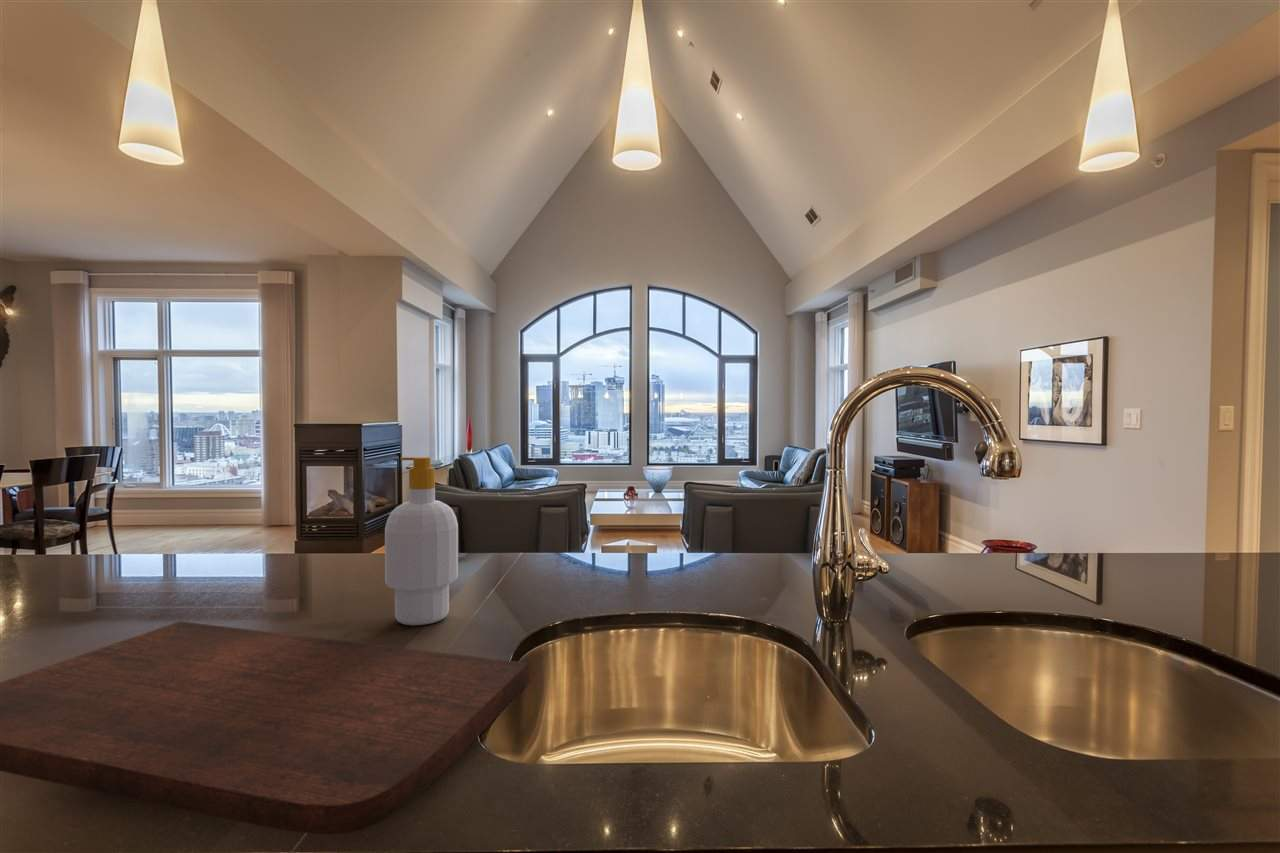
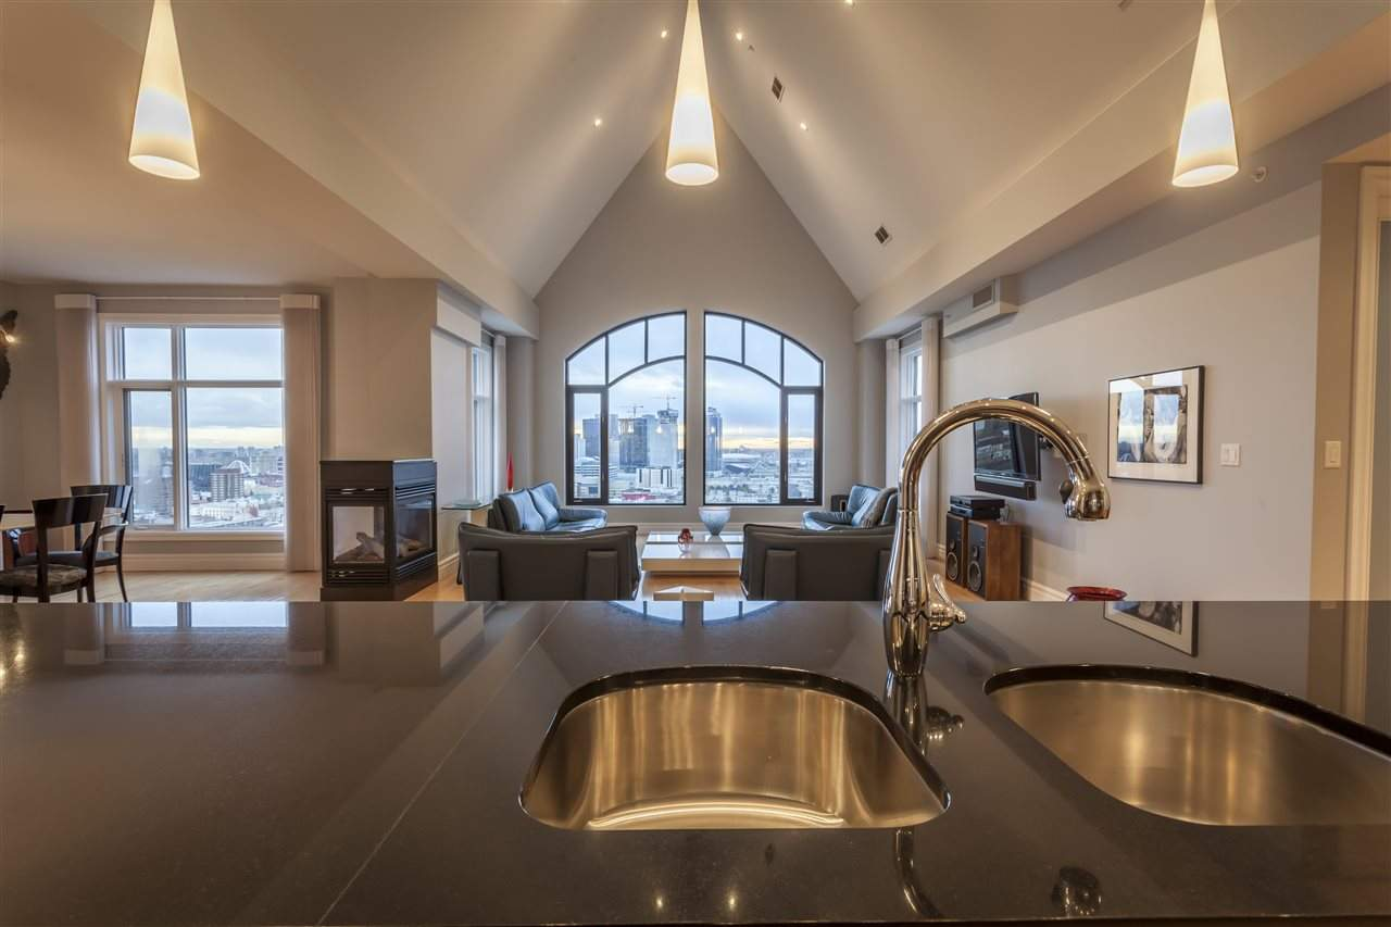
- soap bottle (422, 537)
- cutting board (243, 699)
